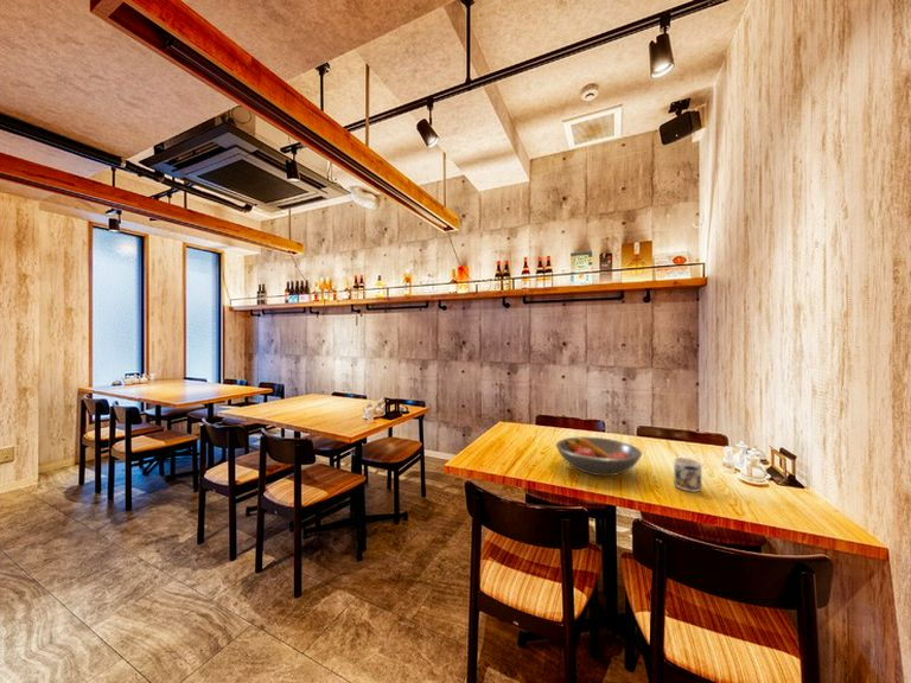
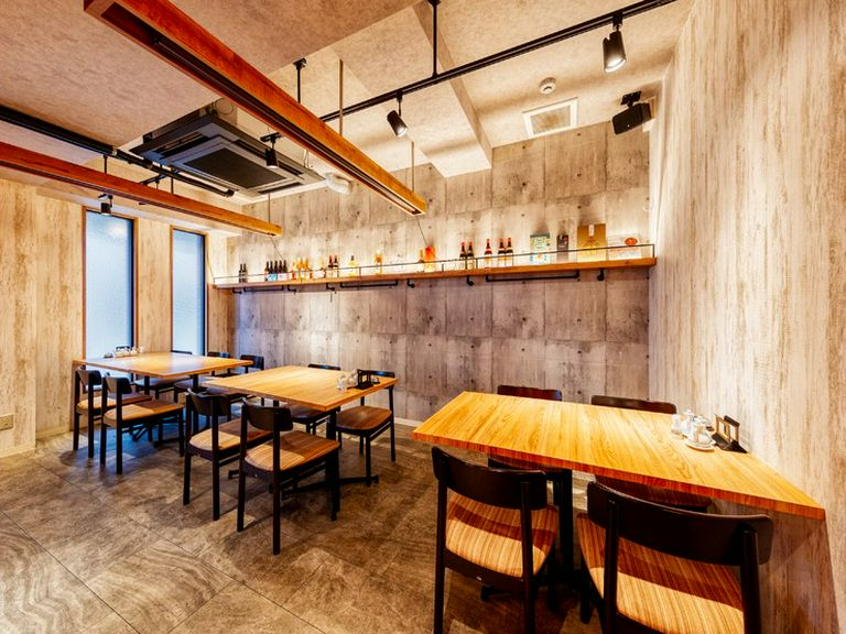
- mug (686, 472)
- fruit bowl (597, 455)
